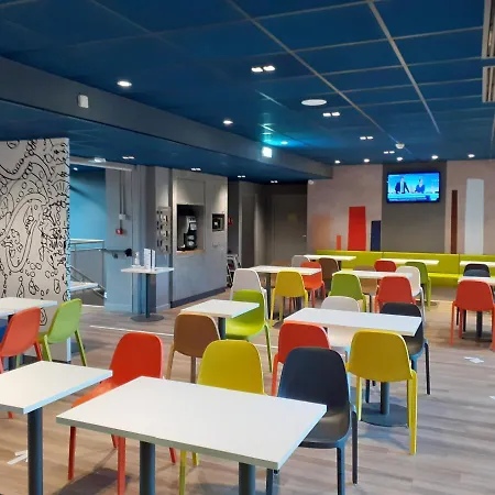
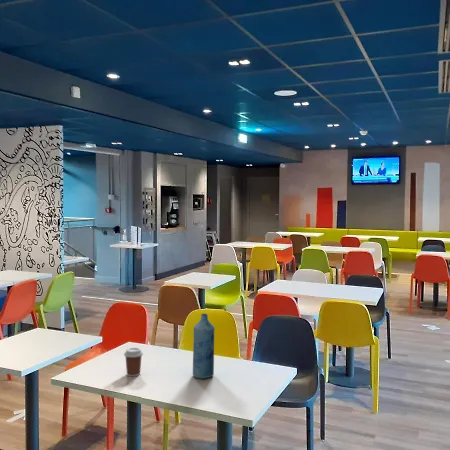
+ coffee cup (133, 361)
+ bottle (203, 344)
